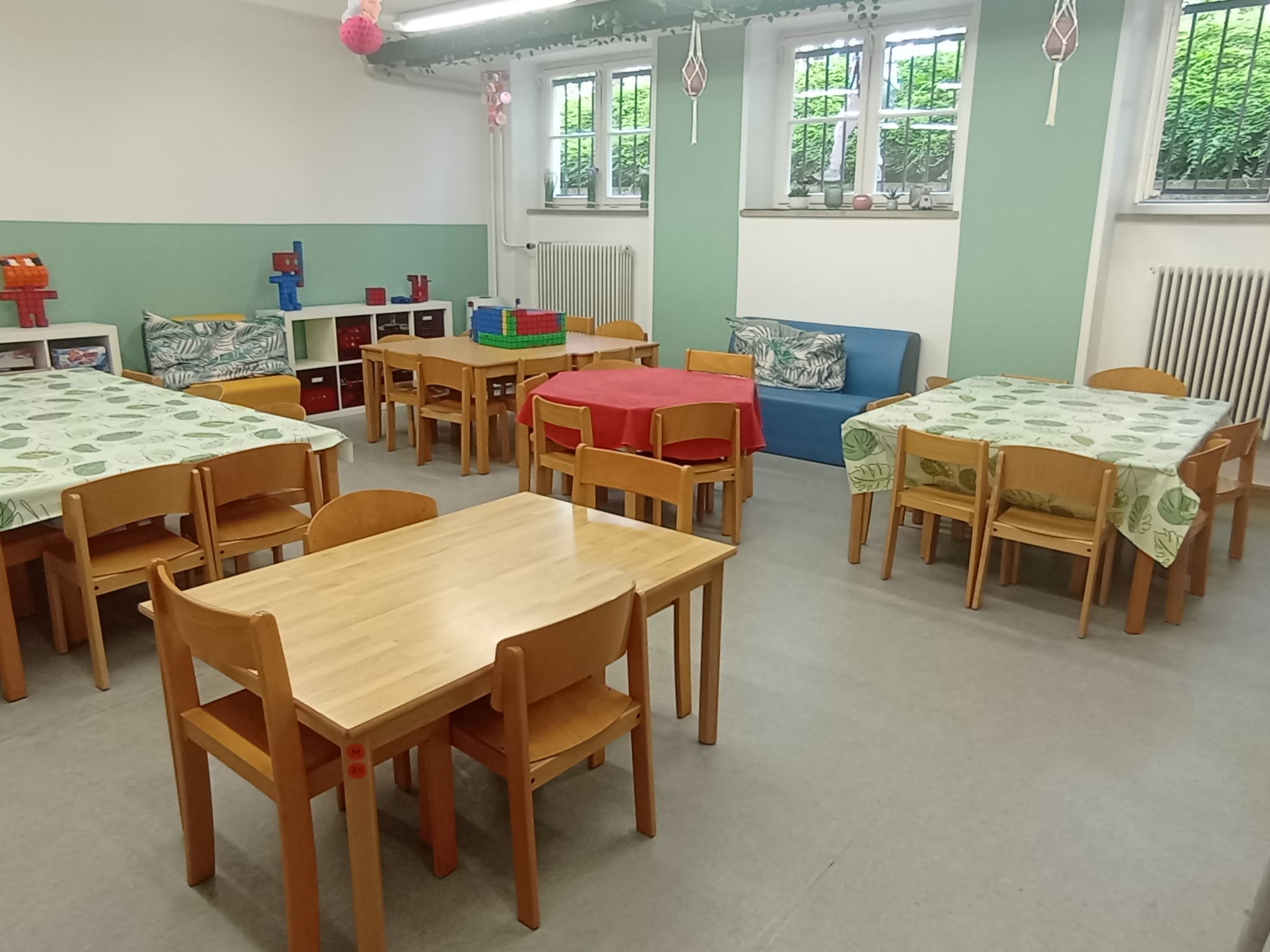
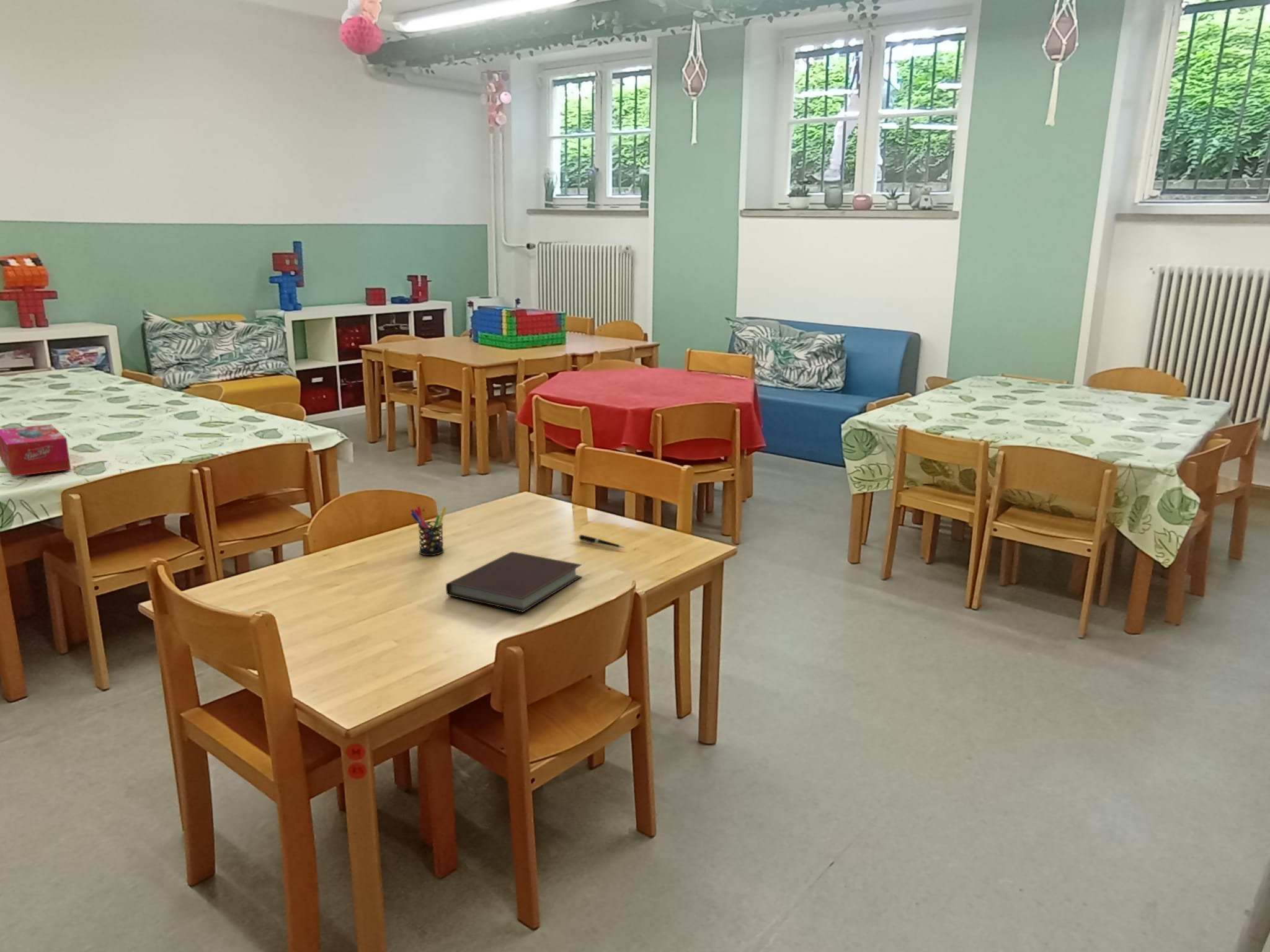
+ pen holder (430, 529)
+ tissue box (32, 449)
+ pen (602, 541)
+ notebook (516, 579)
